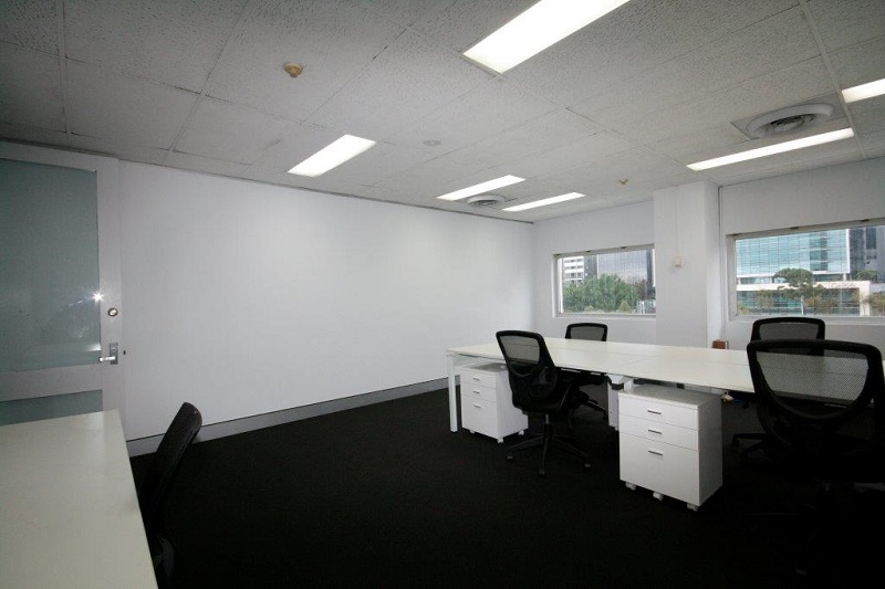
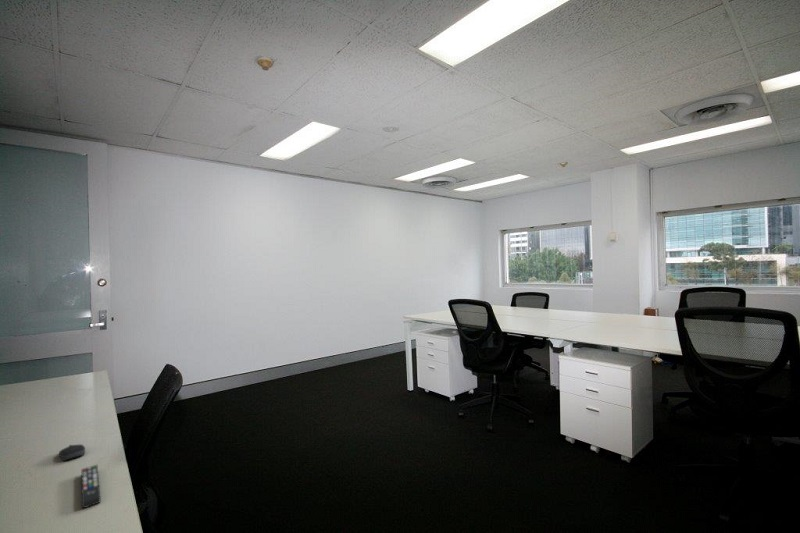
+ computer mouse (72, 450)
+ remote control (90, 484)
